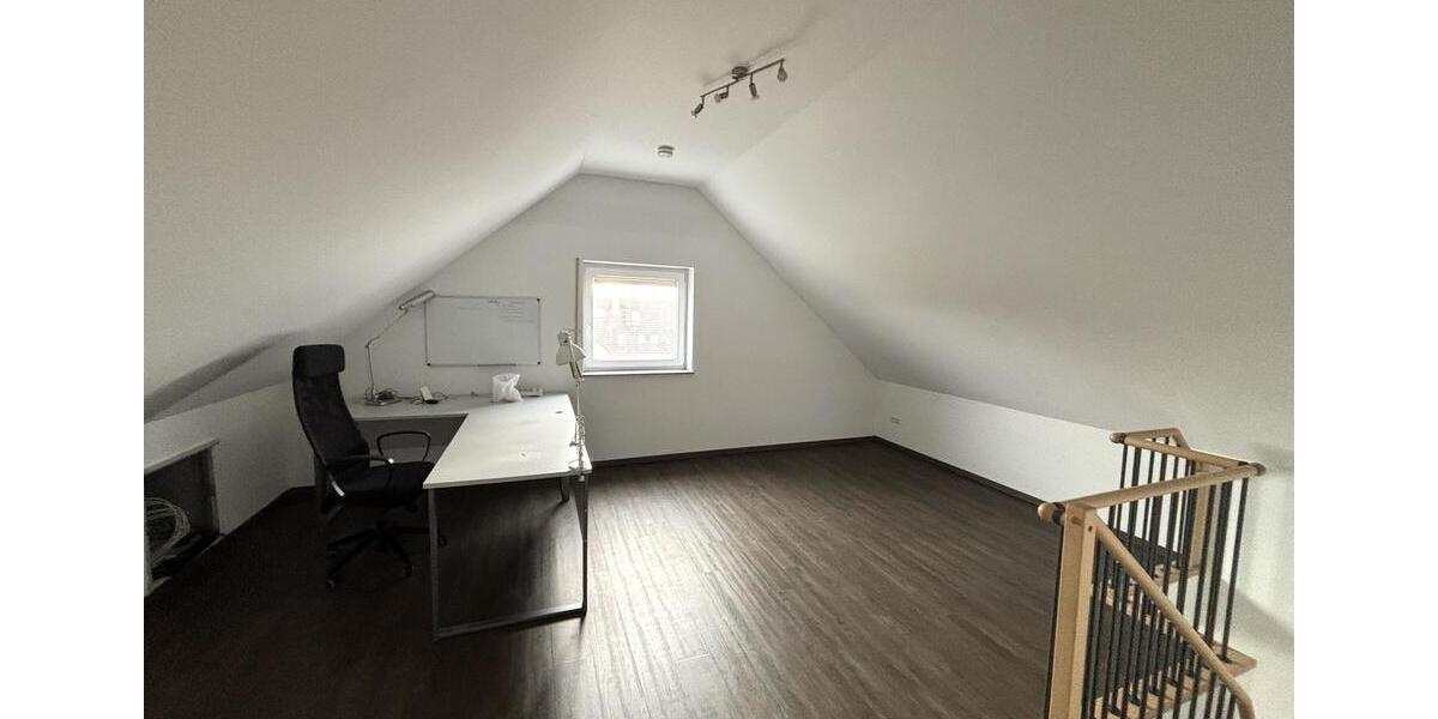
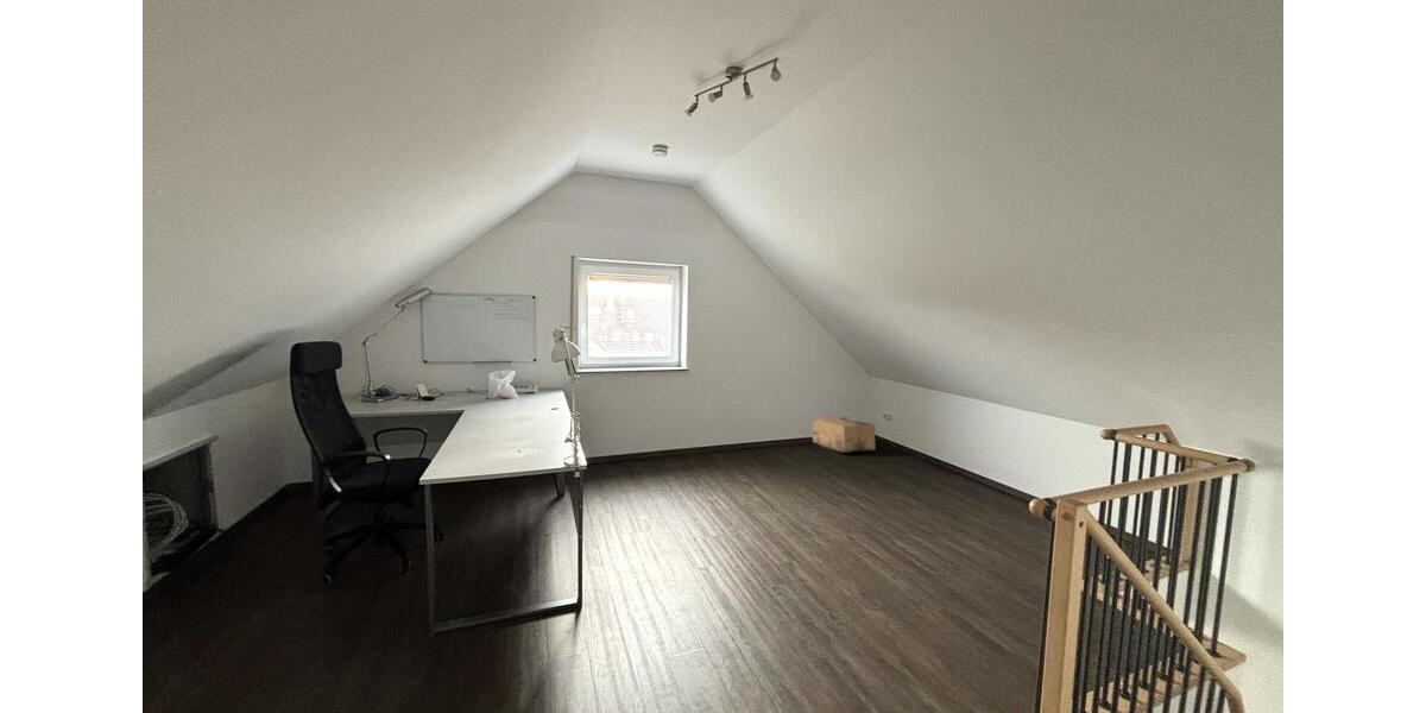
+ cardboard box (843, 433)
